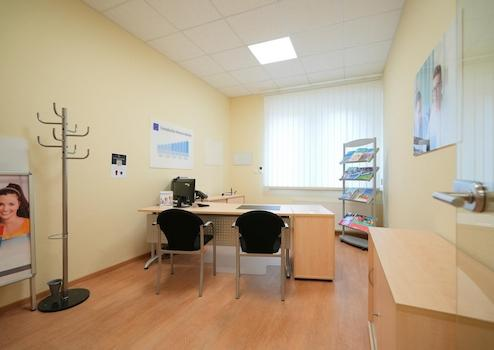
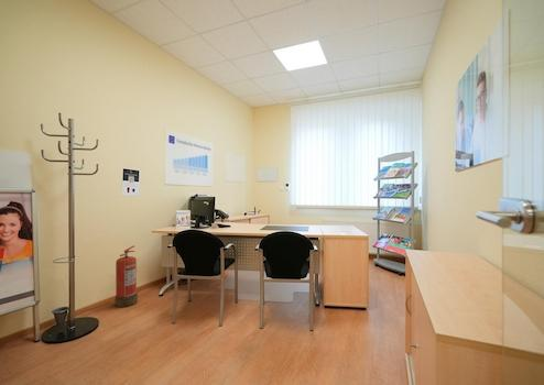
+ fire extinguisher (126, 275)
